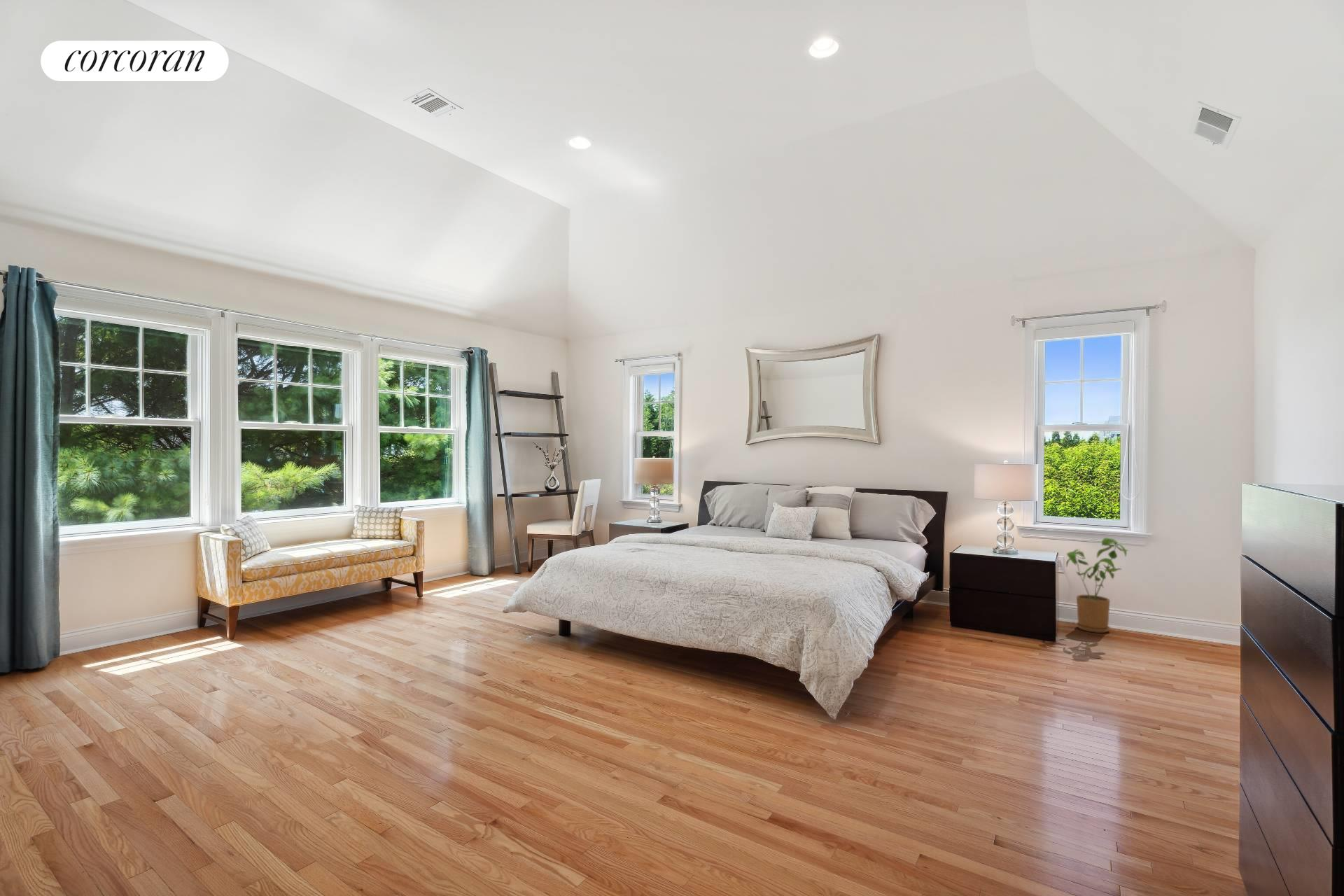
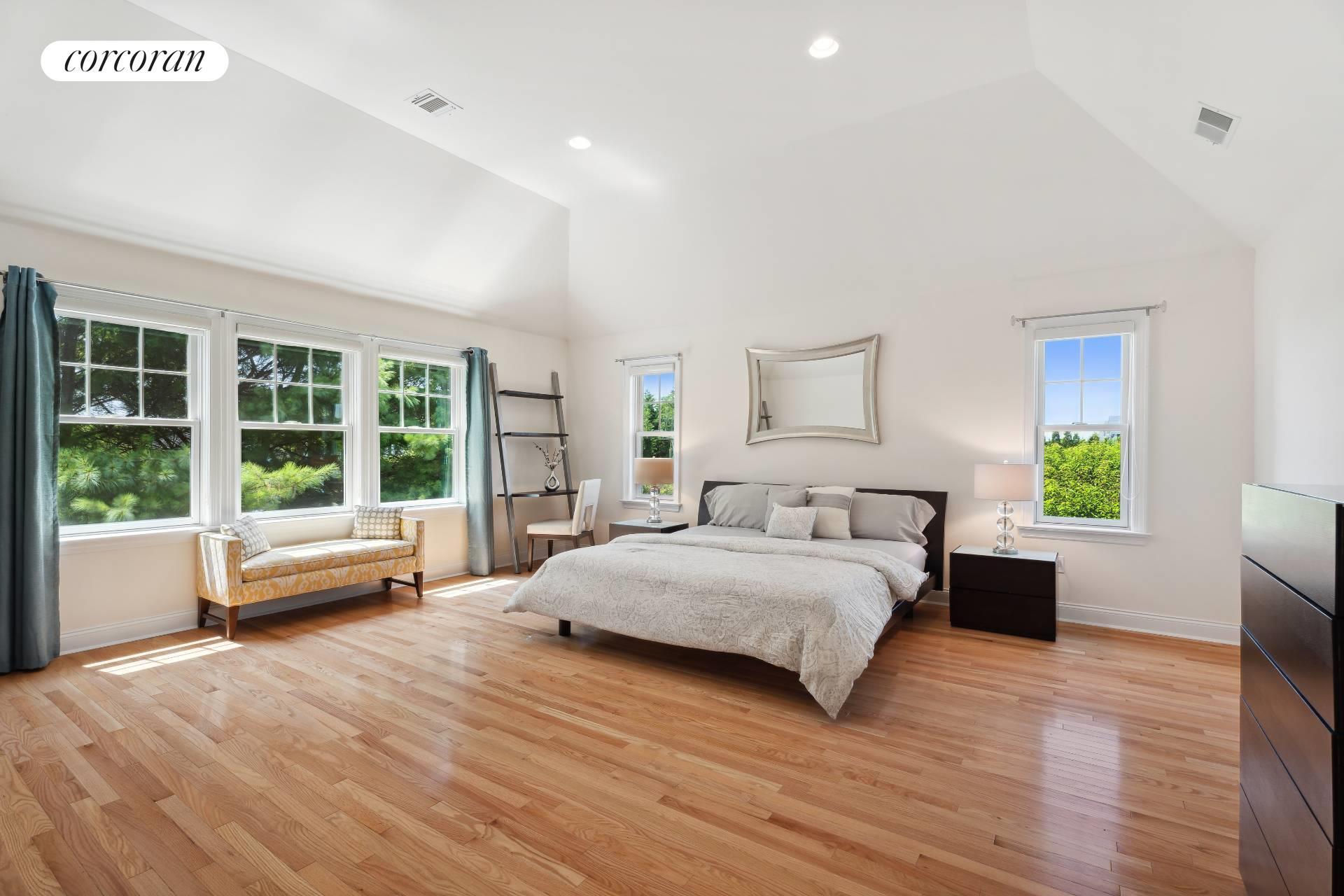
- house plant (1096, 584)
